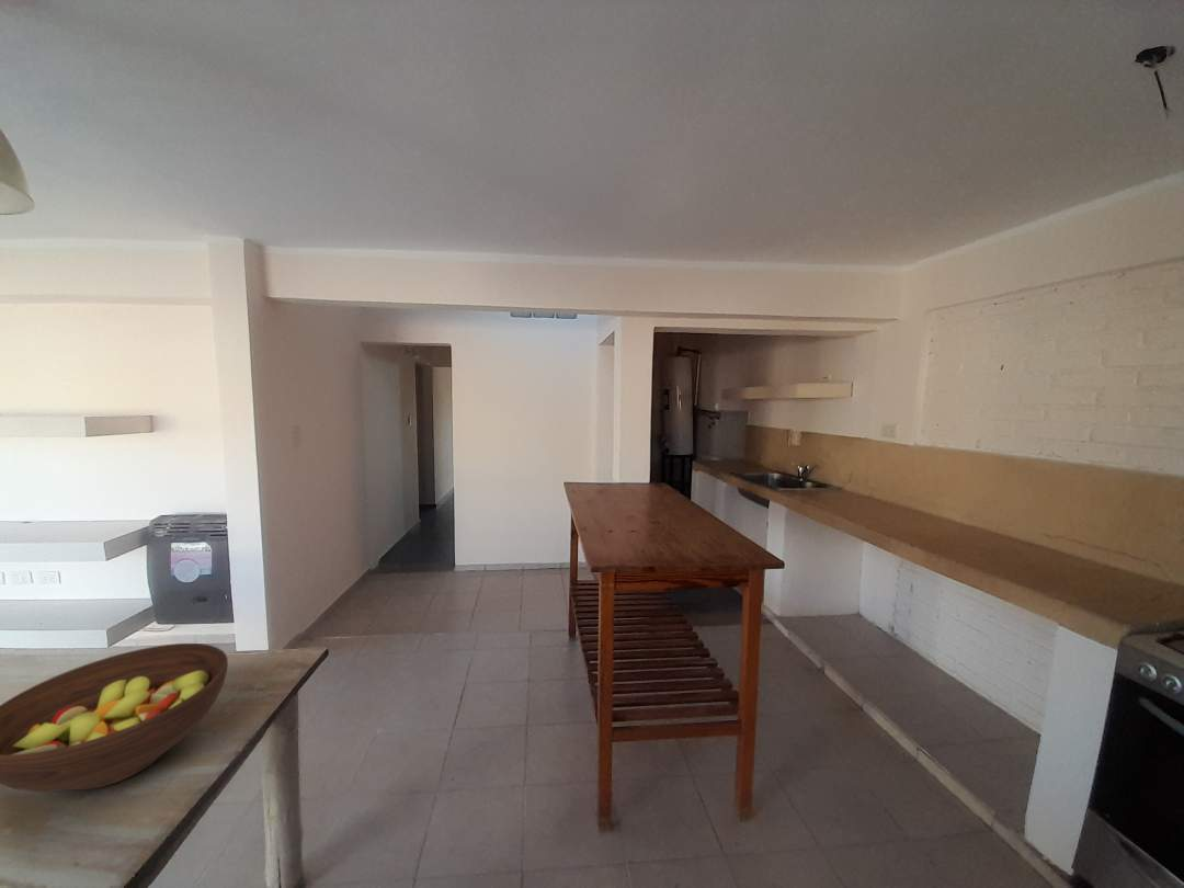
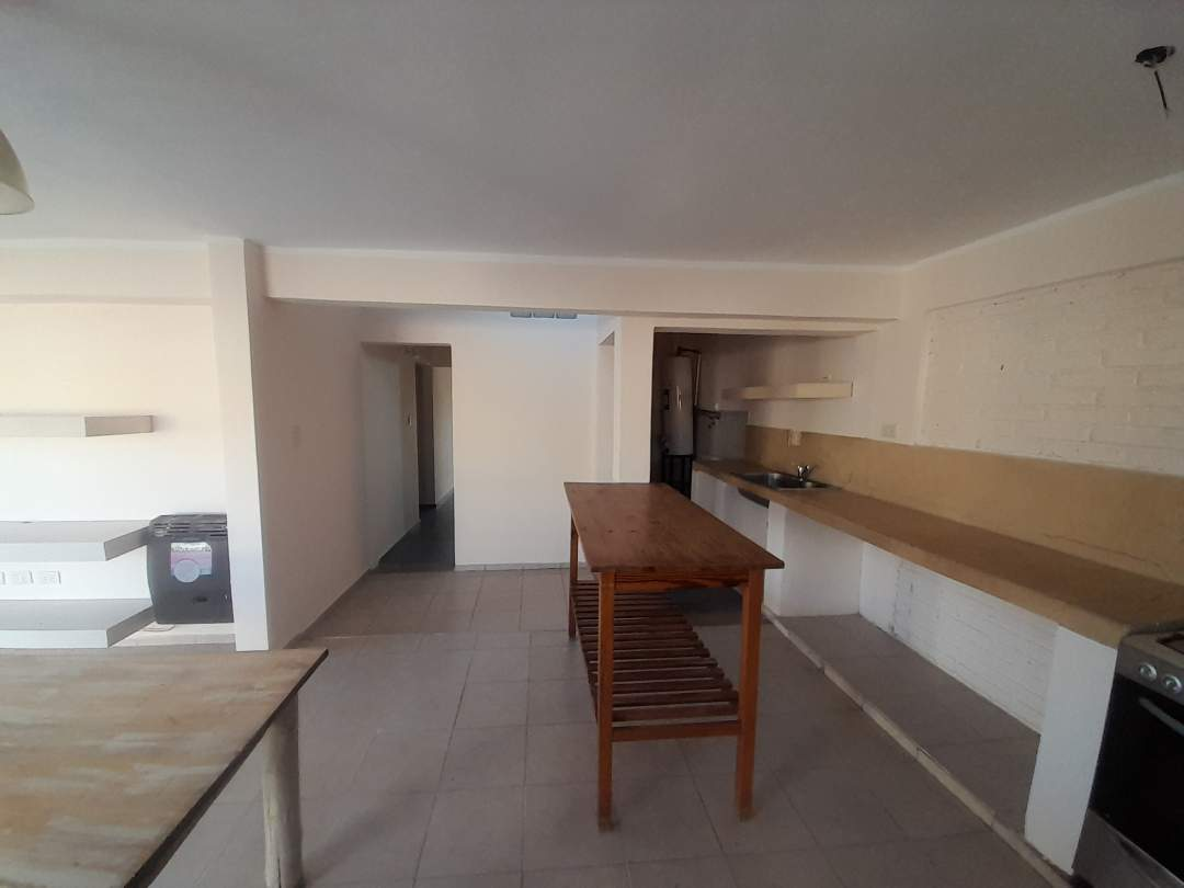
- fruit bowl (118, 726)
